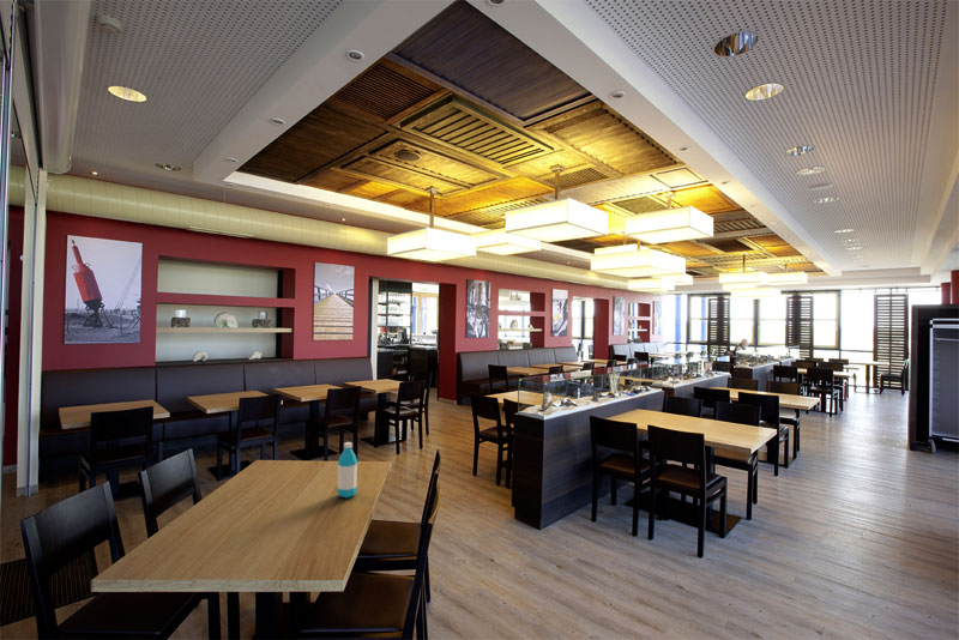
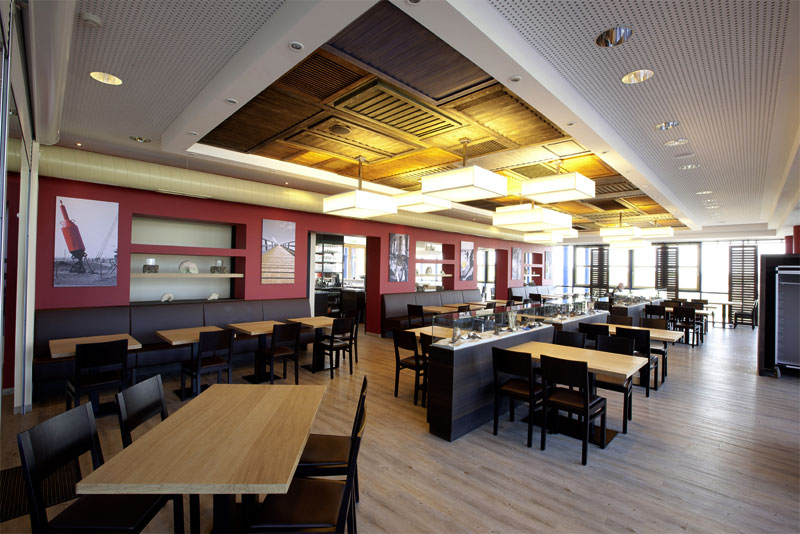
- water bottle (346, 469)
